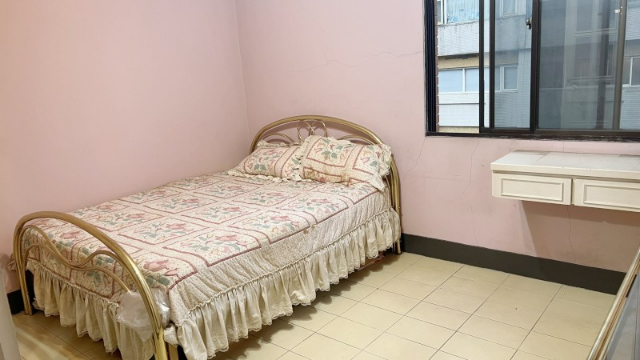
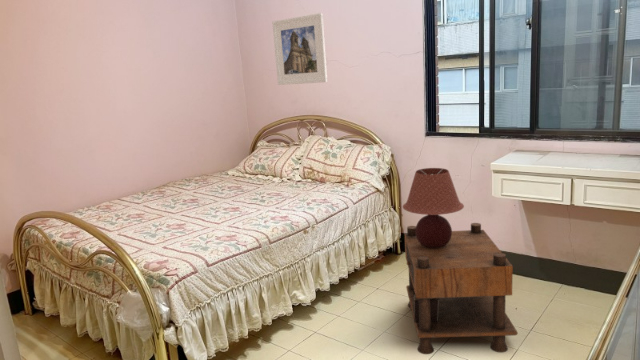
+ nightstand (453, 283)
+ table lamp (432, 208)
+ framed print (299, 50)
